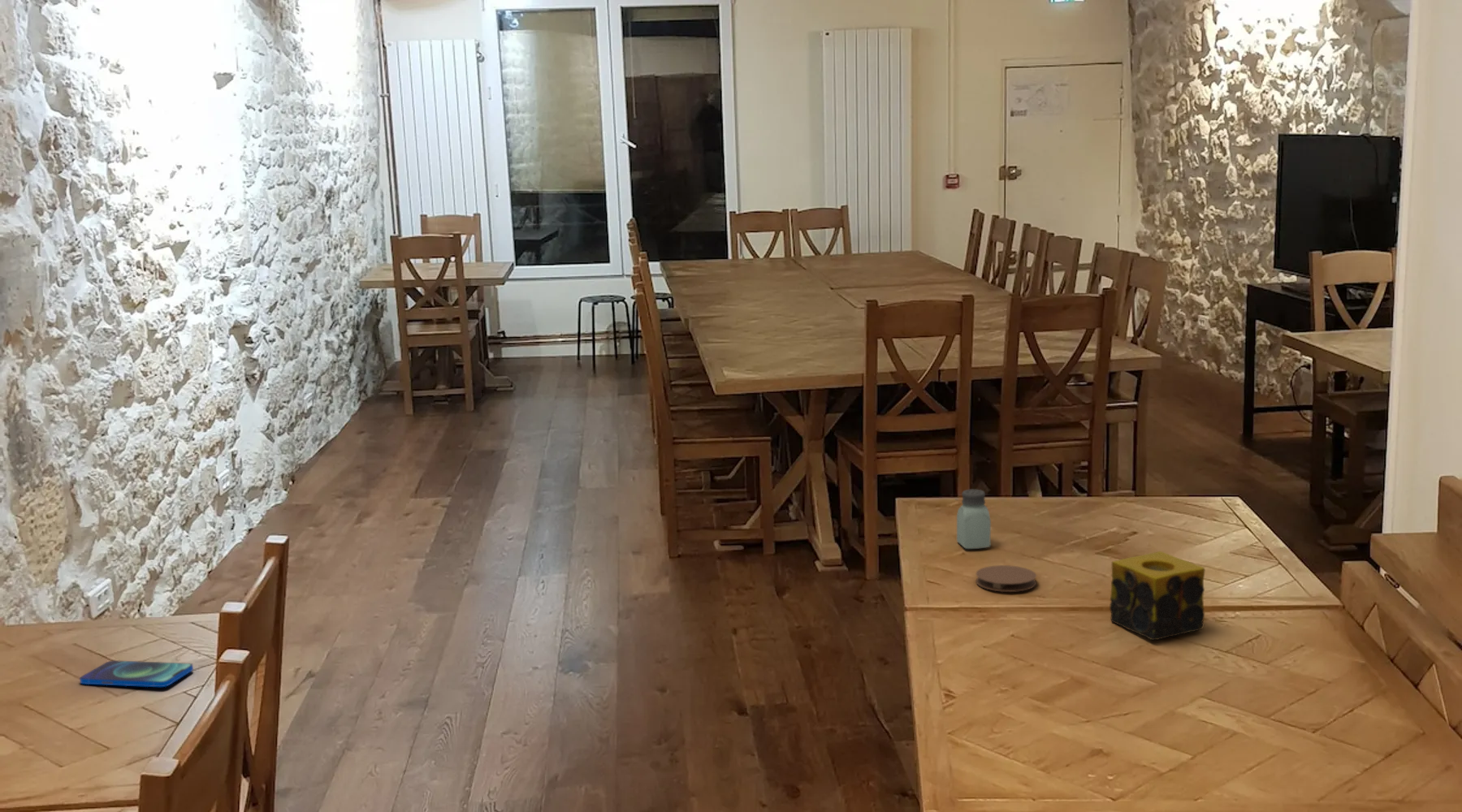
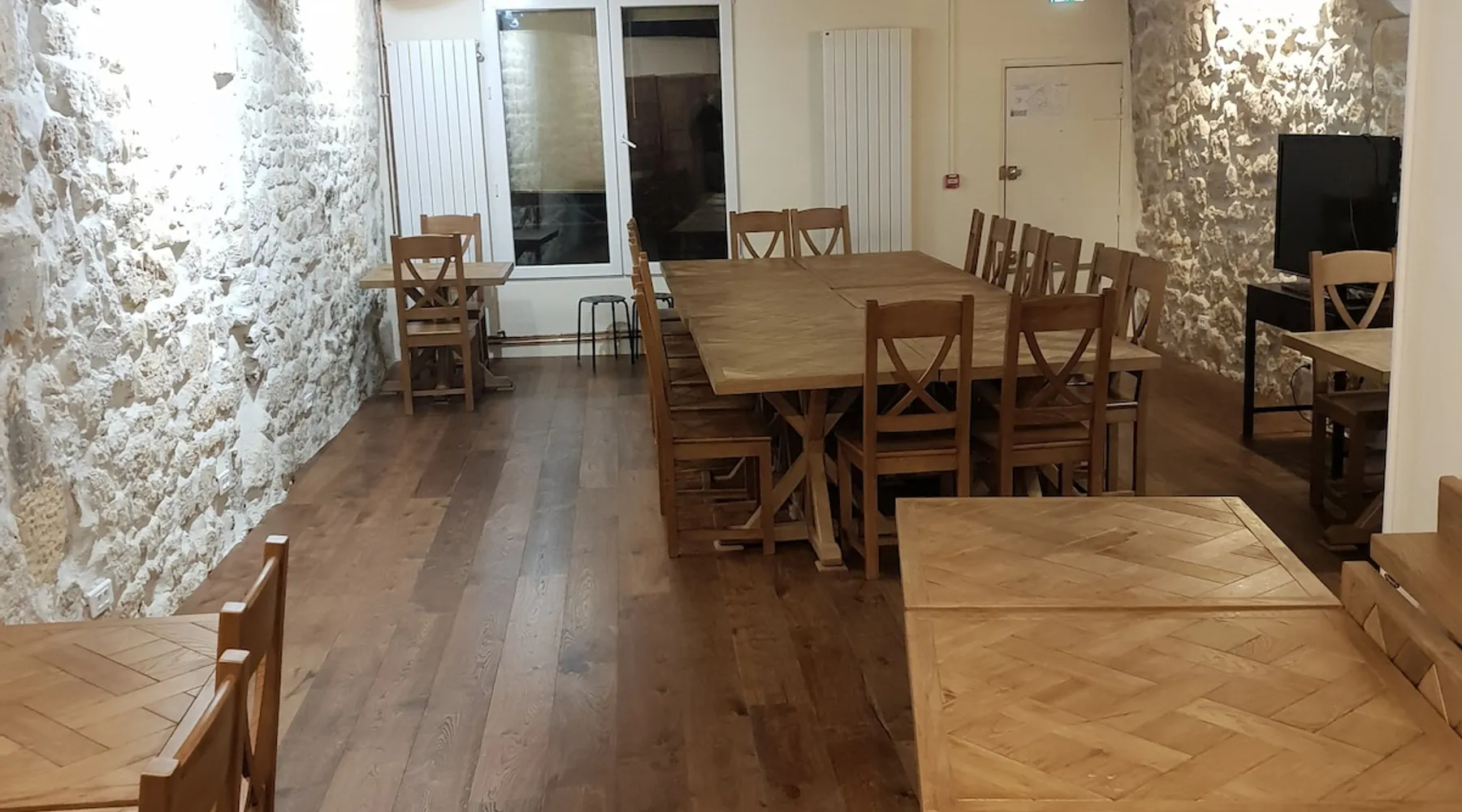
- saltshaker (973, 518)
- smartphone (136, 673)
- candle (1157, 594)
- coaster (1006, 578)
